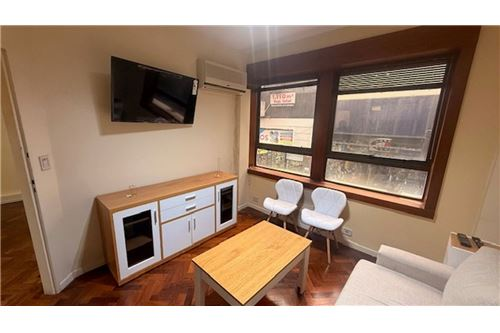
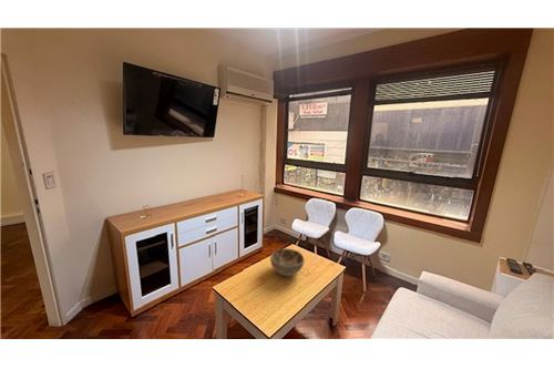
+ decorative bowl (286, 264)
